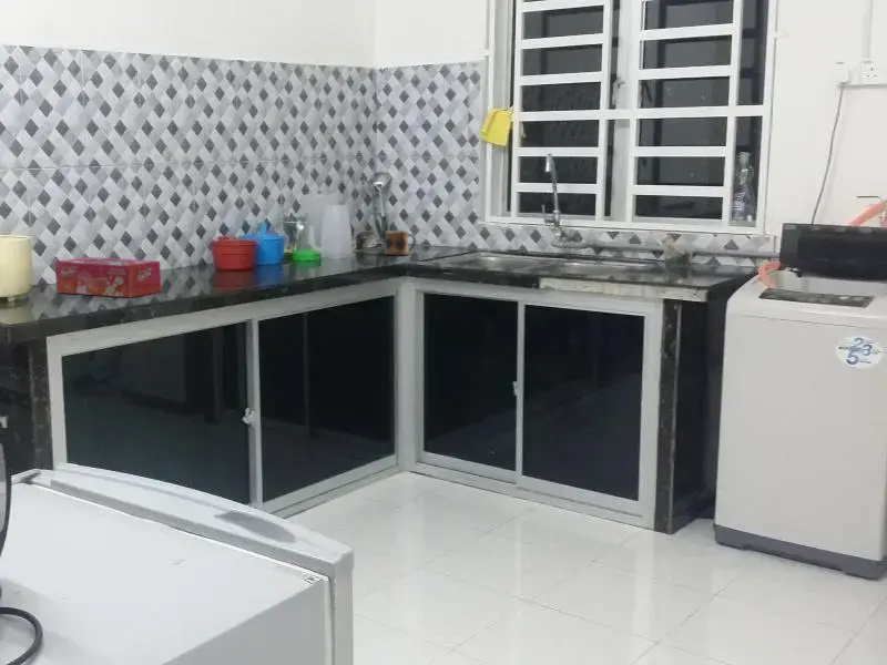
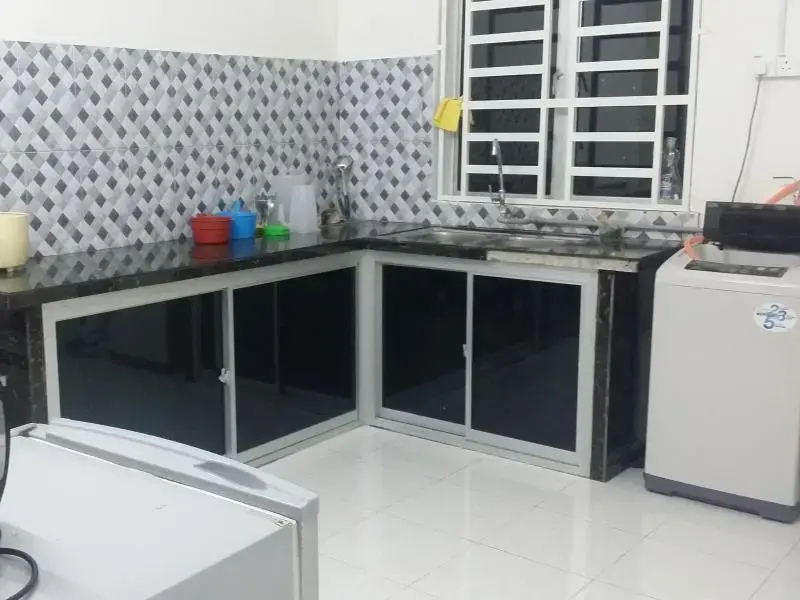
- tissue box (108, 276)
- mug (398, 243)
